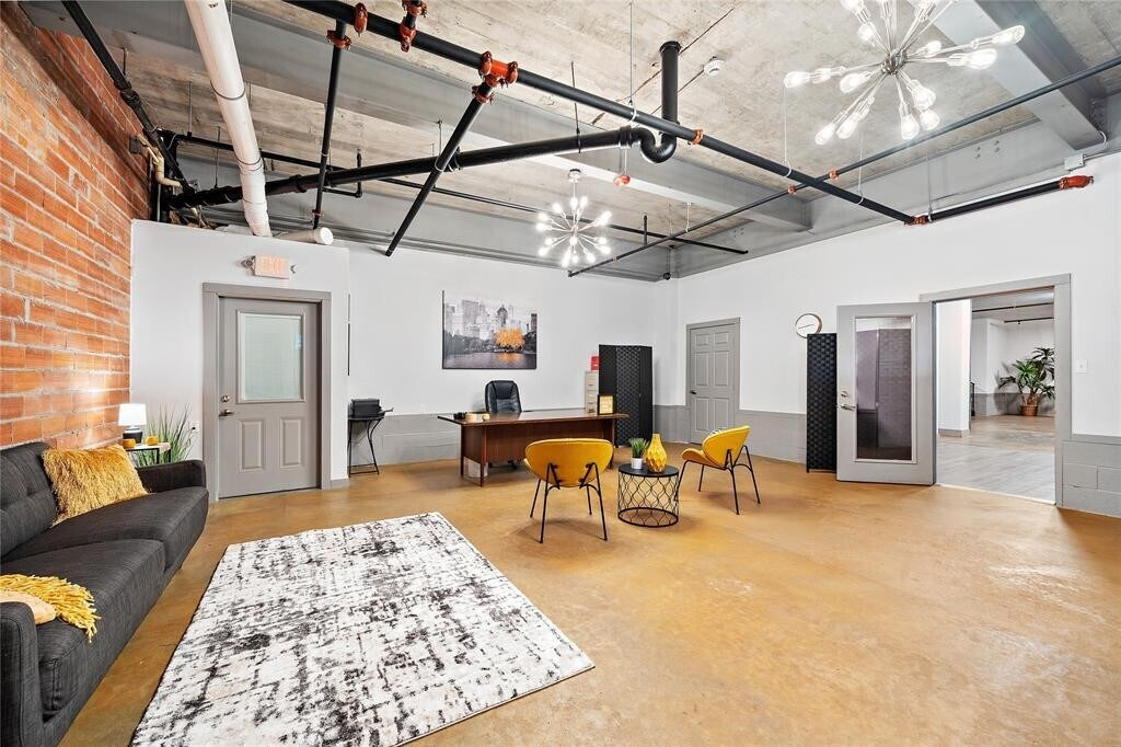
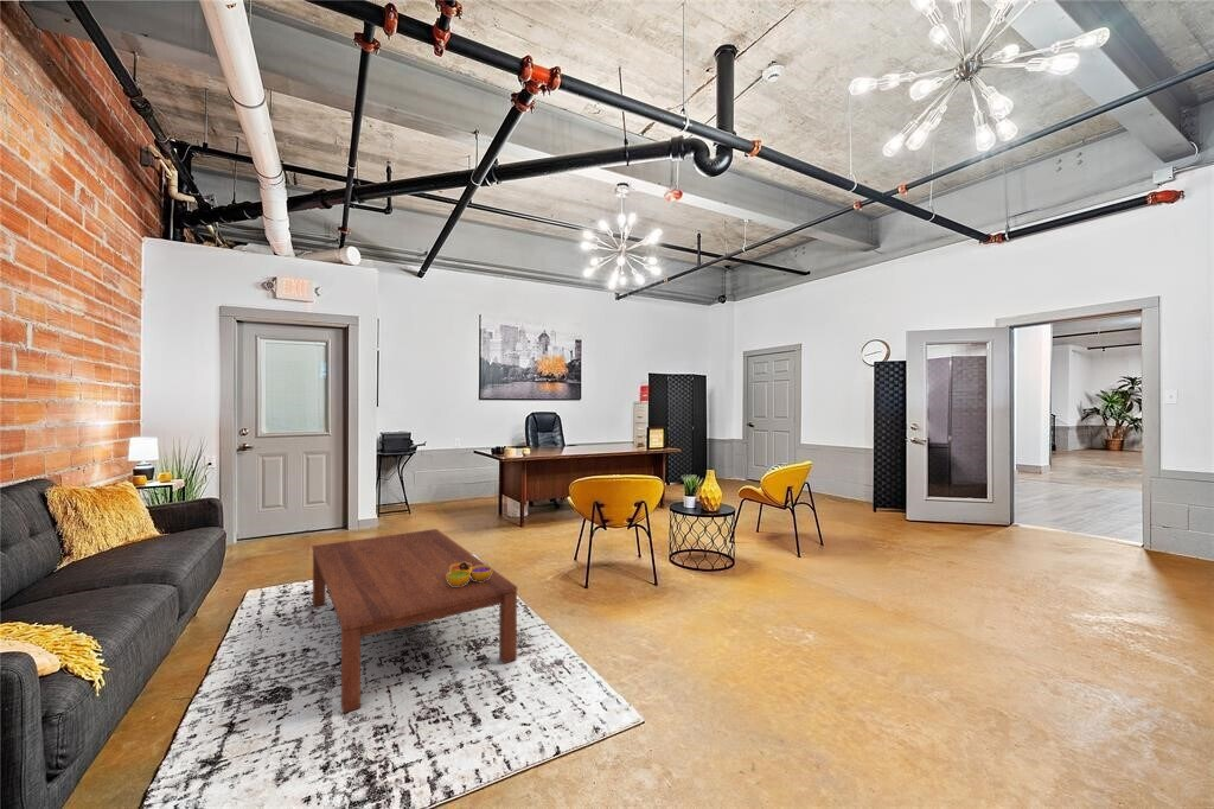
+ decorative bowl (465, 569)
+ coffee table (402, 595)
